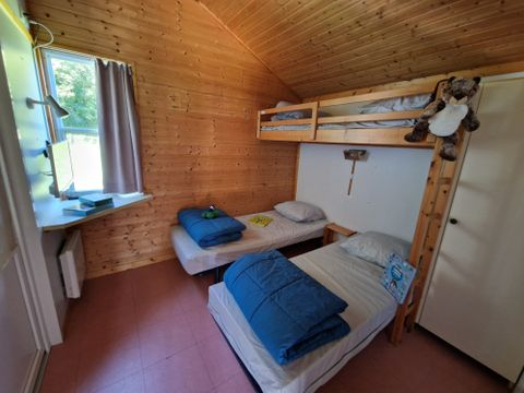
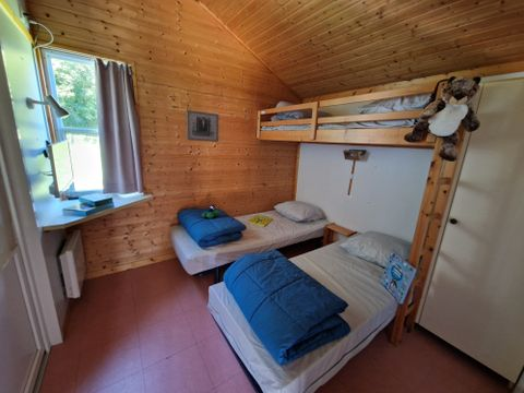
+ wall art (203, 127)
